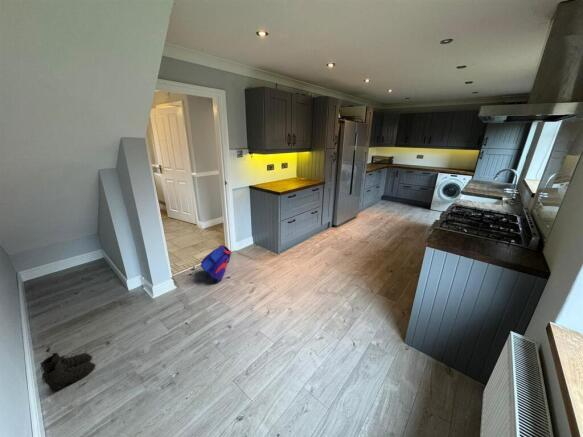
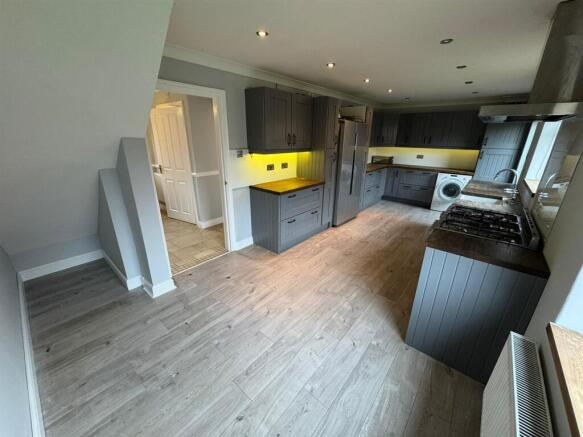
- backpack (211, 258)
- boots (68, 364)
